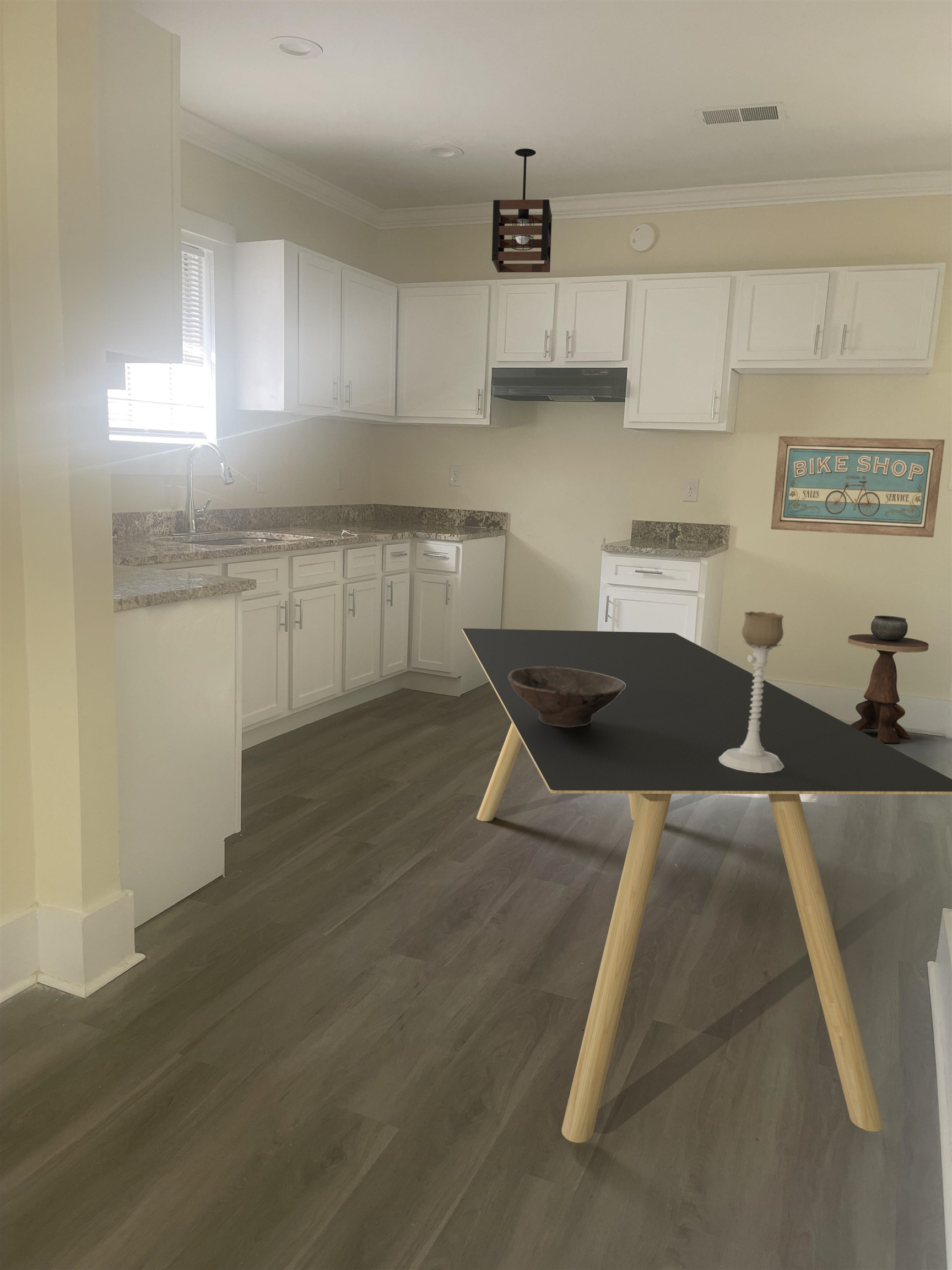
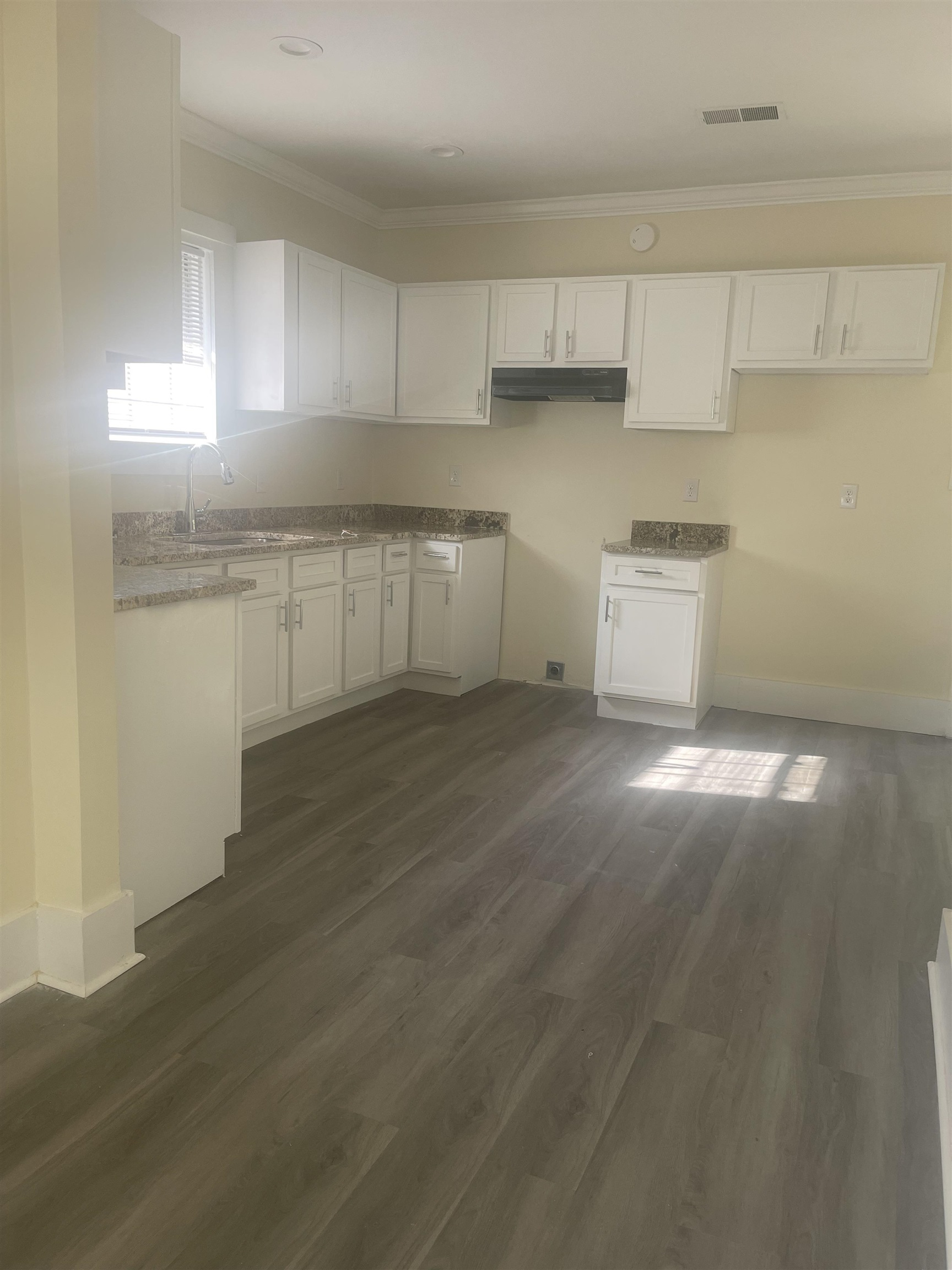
- pendant light (523, 209)
- dining table (630, 808)
- bowl (565, 698)
- wall art (854, 486)
- side table (884, 676)
- candle holder (757, 688)
